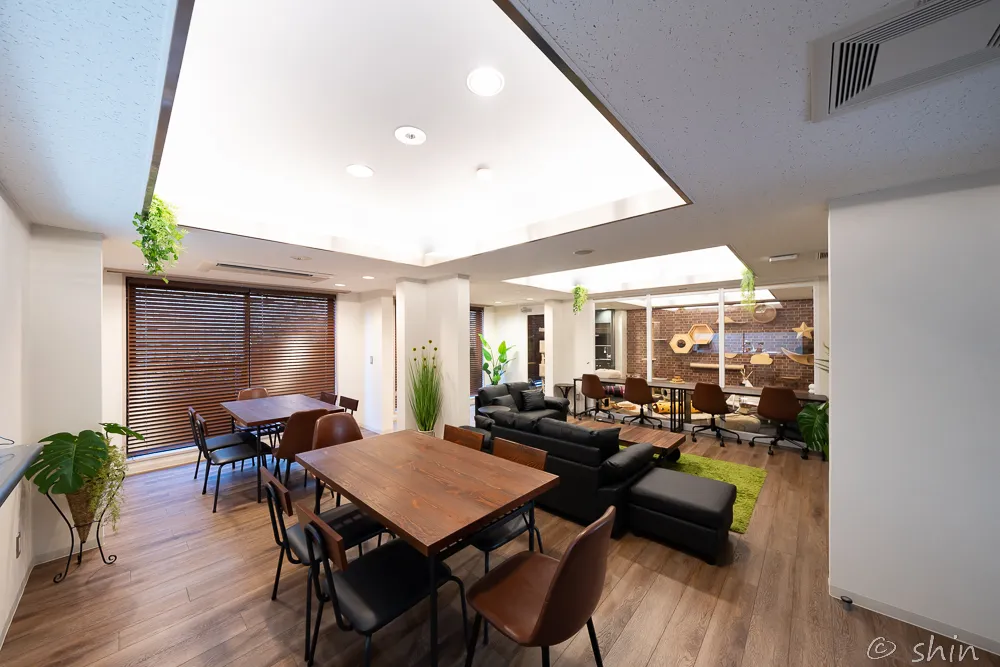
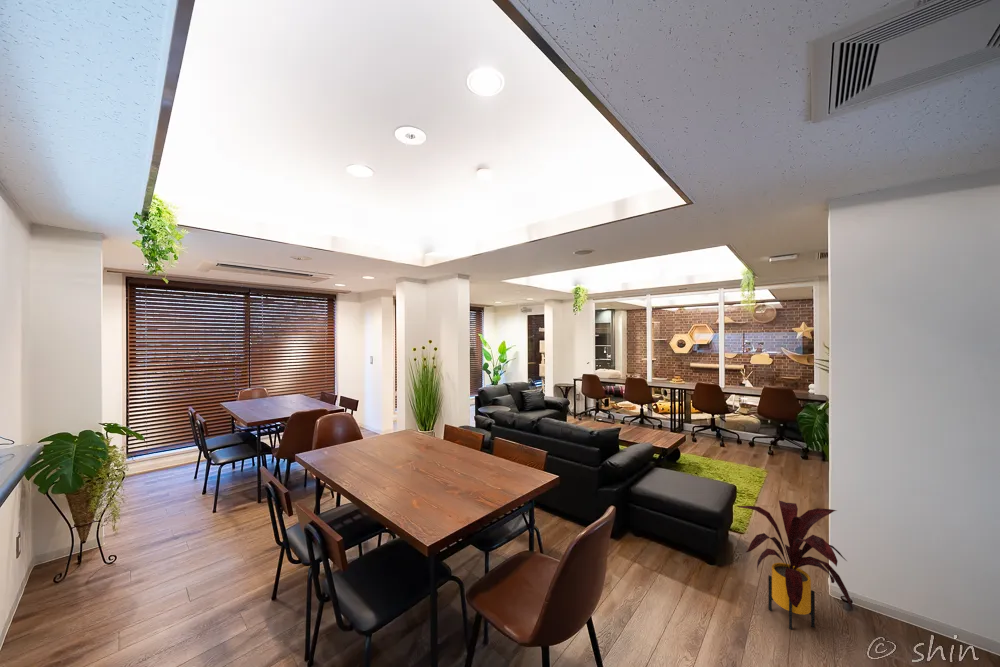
+ house plant (788, 561)
